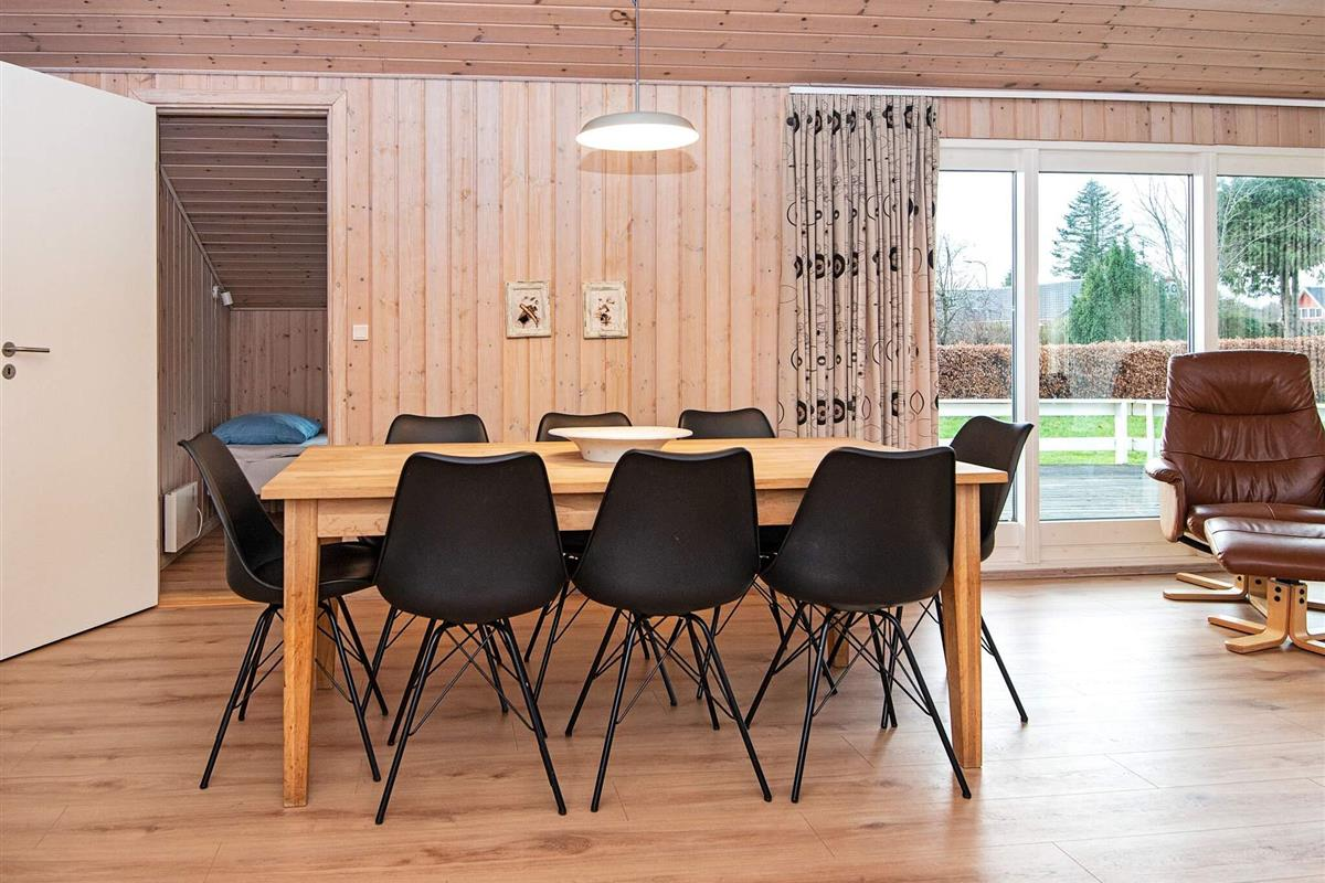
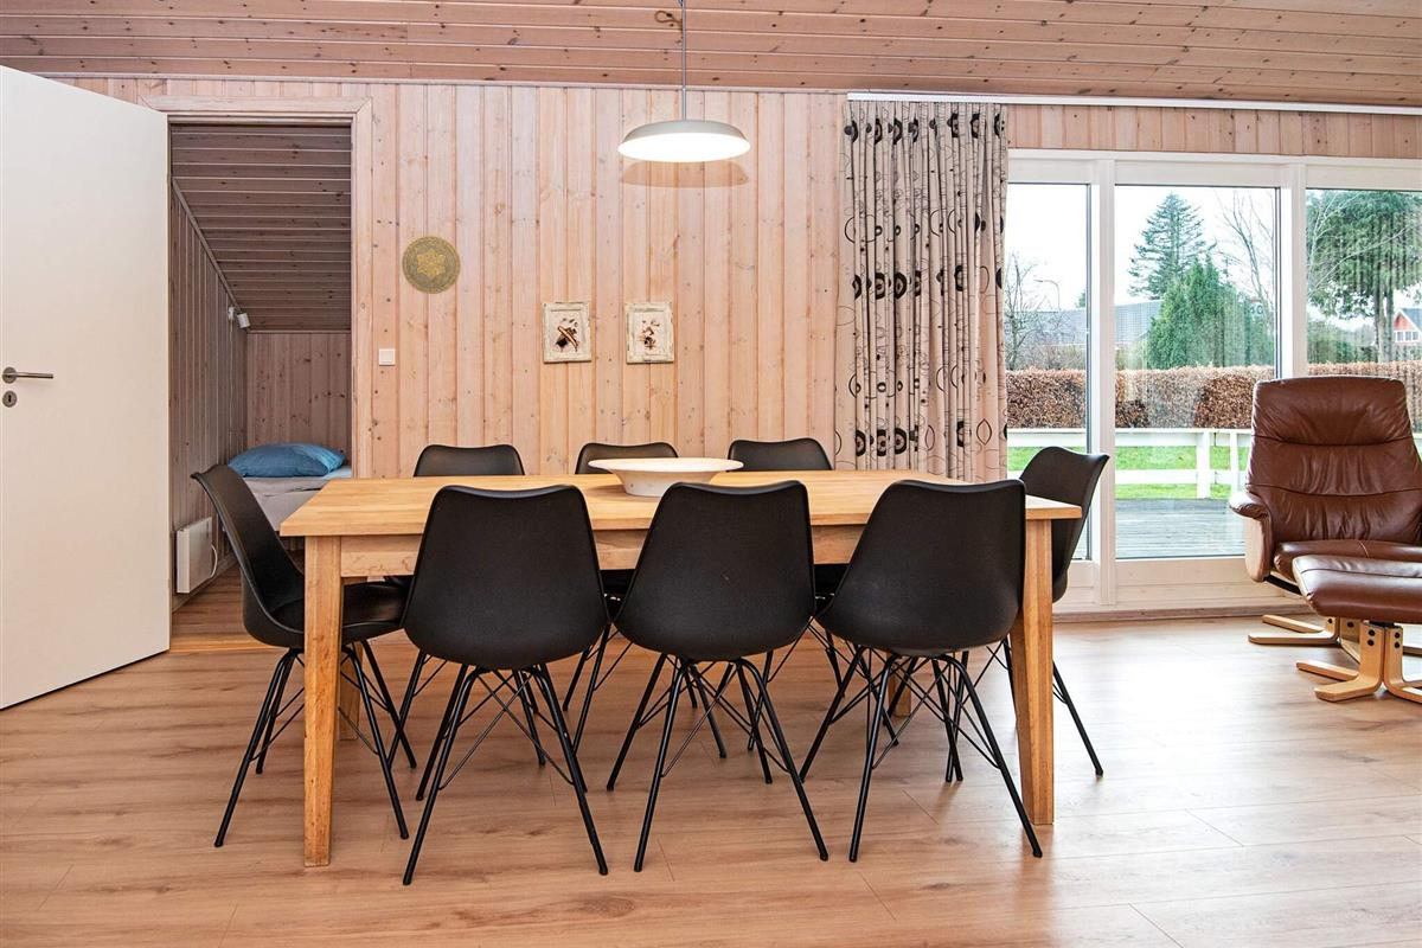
+ decorative plate (430, 264)
